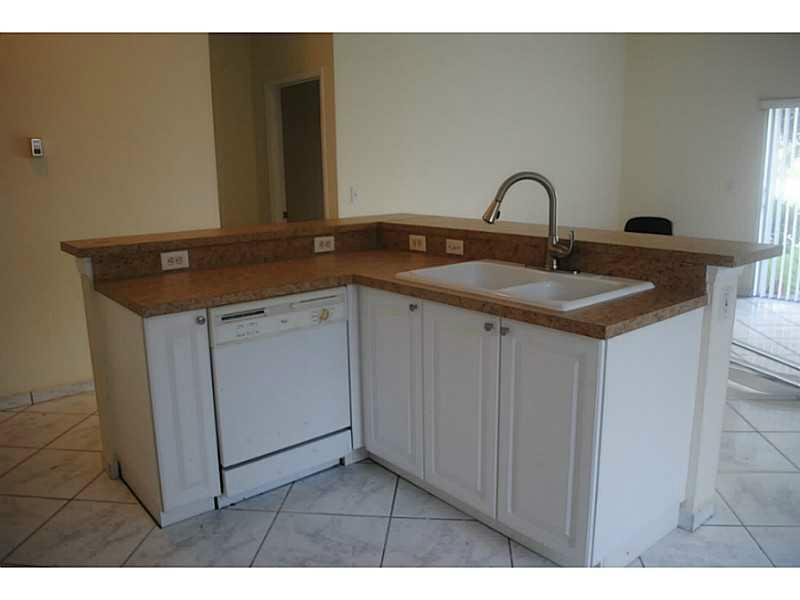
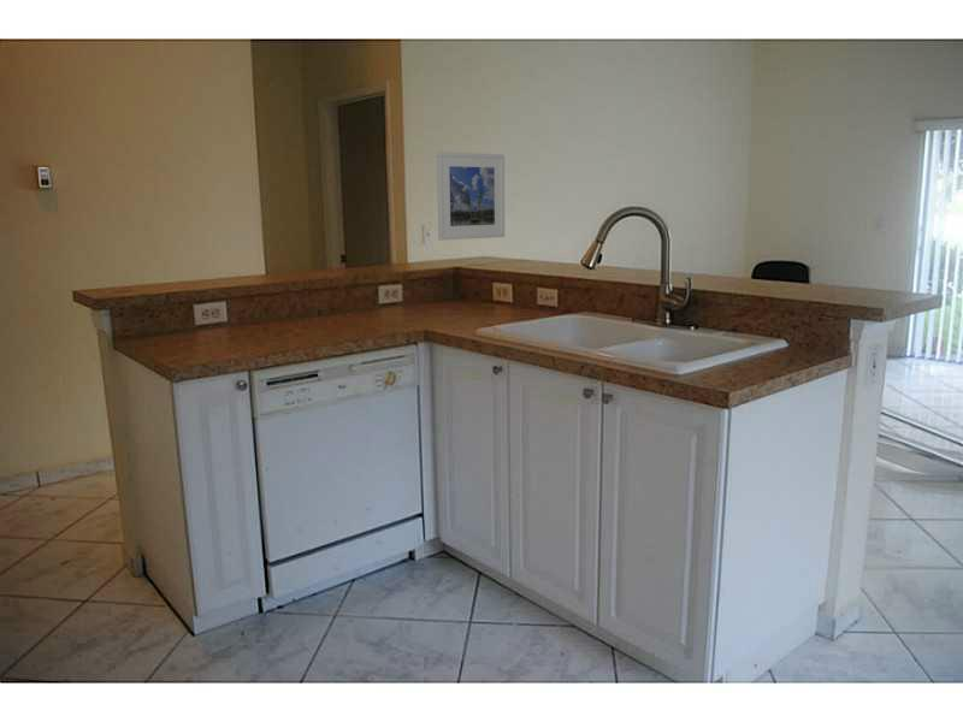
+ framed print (472, 196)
